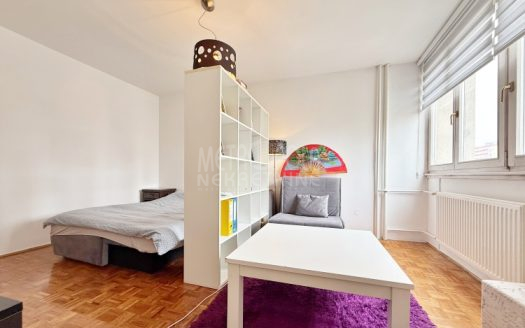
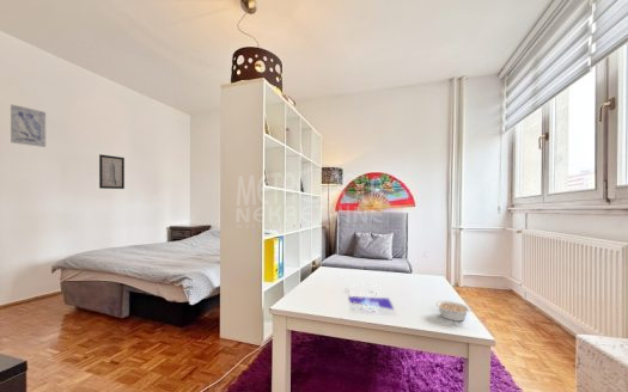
+ wall art (29, 127)
+ legume (453, 310)
+ wall art (111, 172)
+ board game (368, 294)
